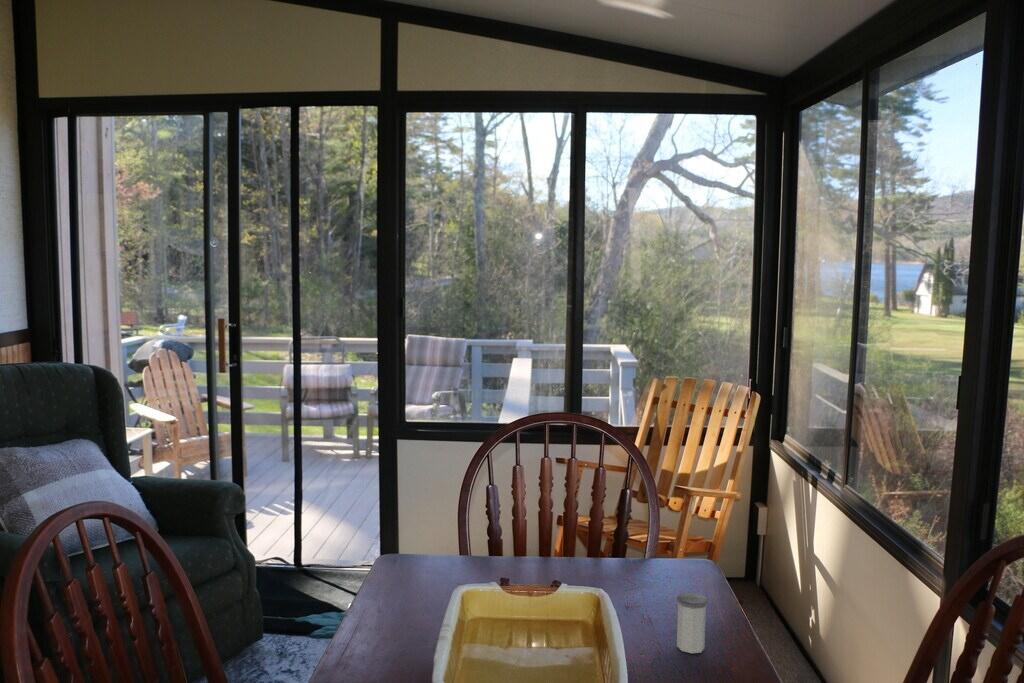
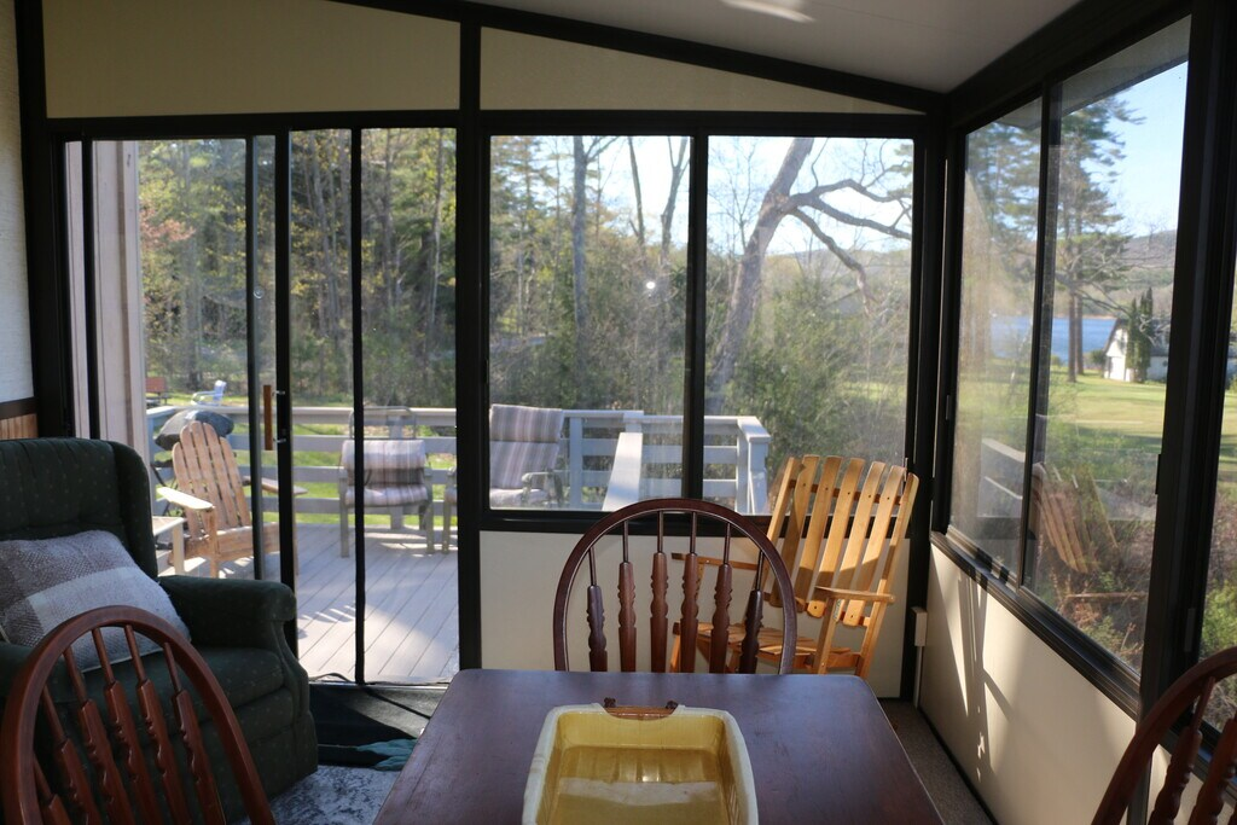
- salt shaker (691, 622)
